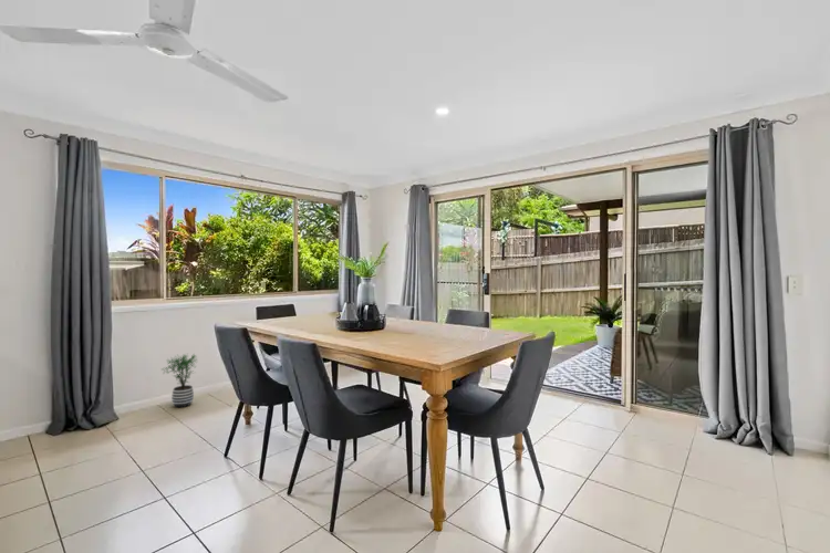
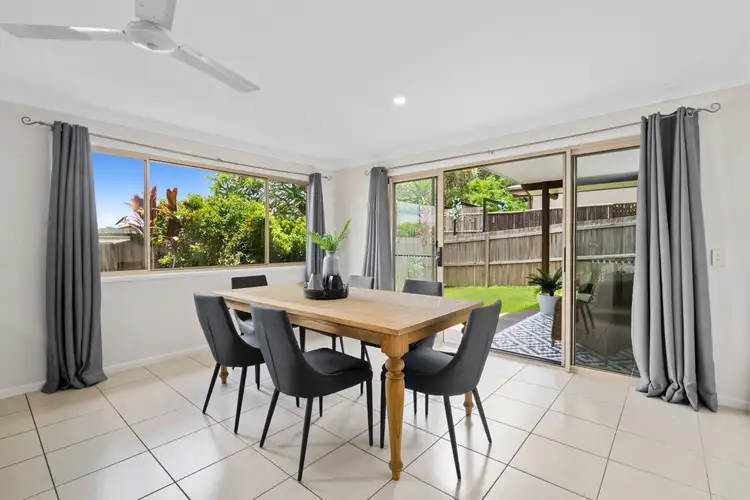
- potted plant (181, 379)
